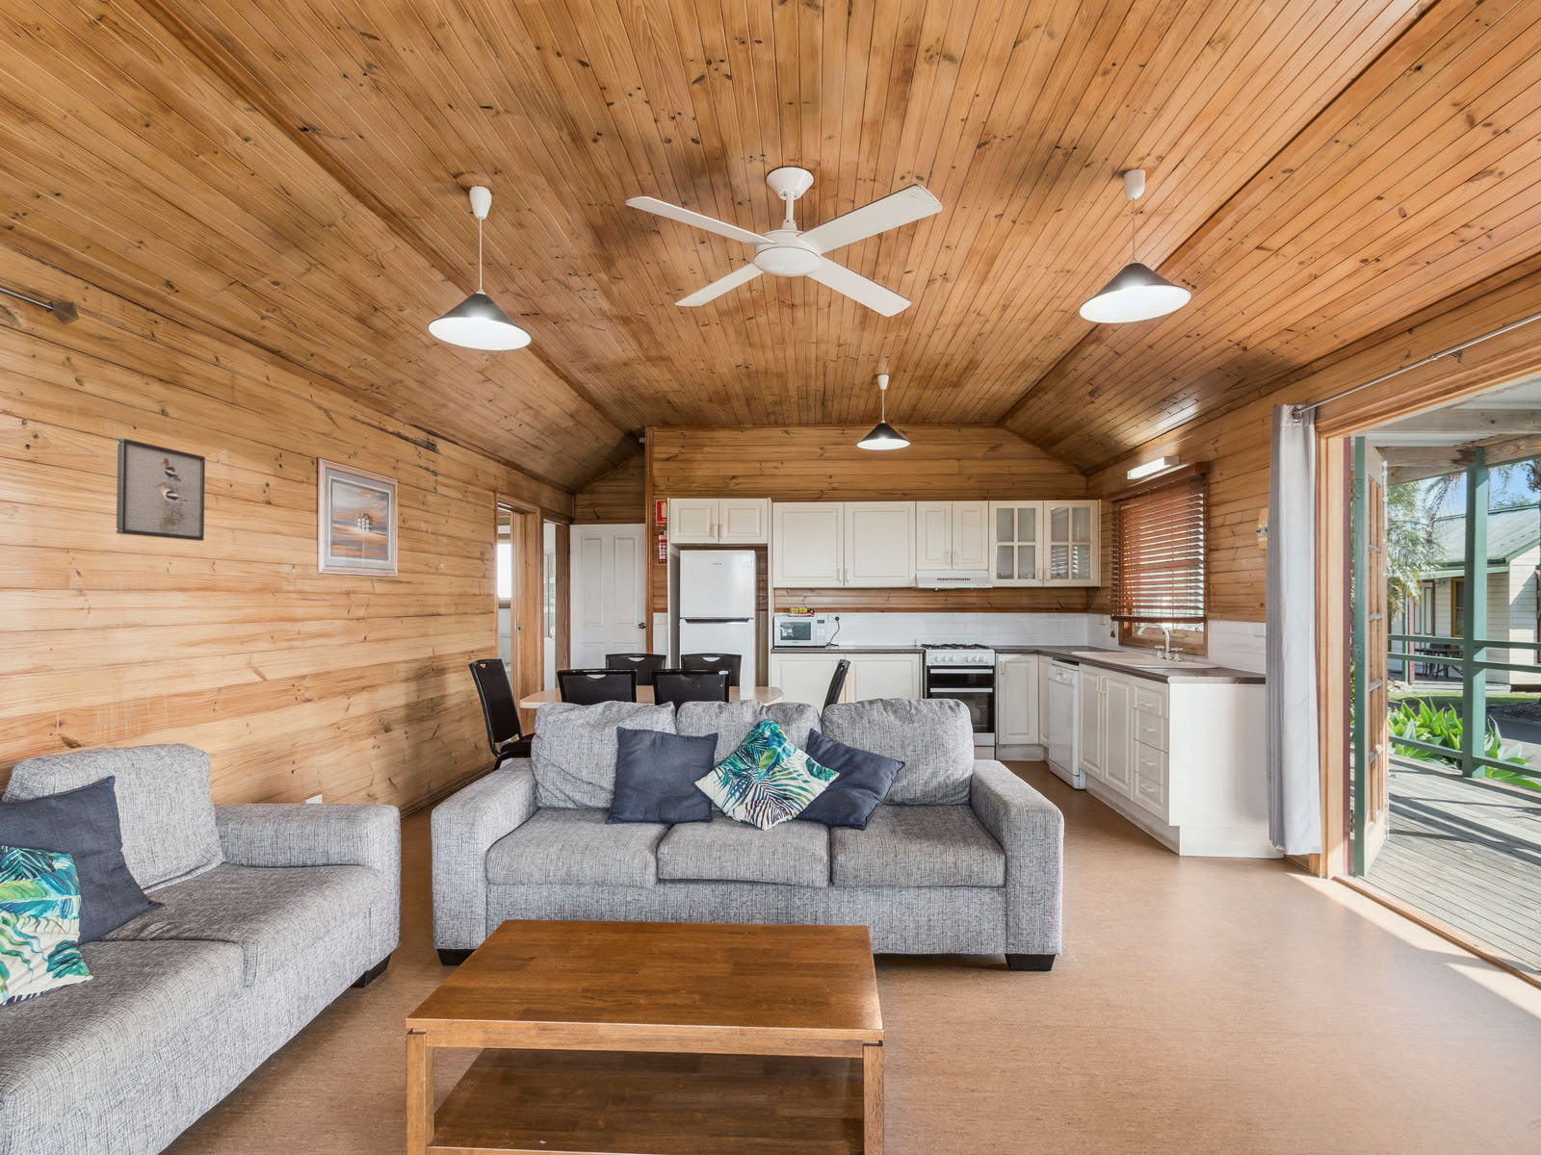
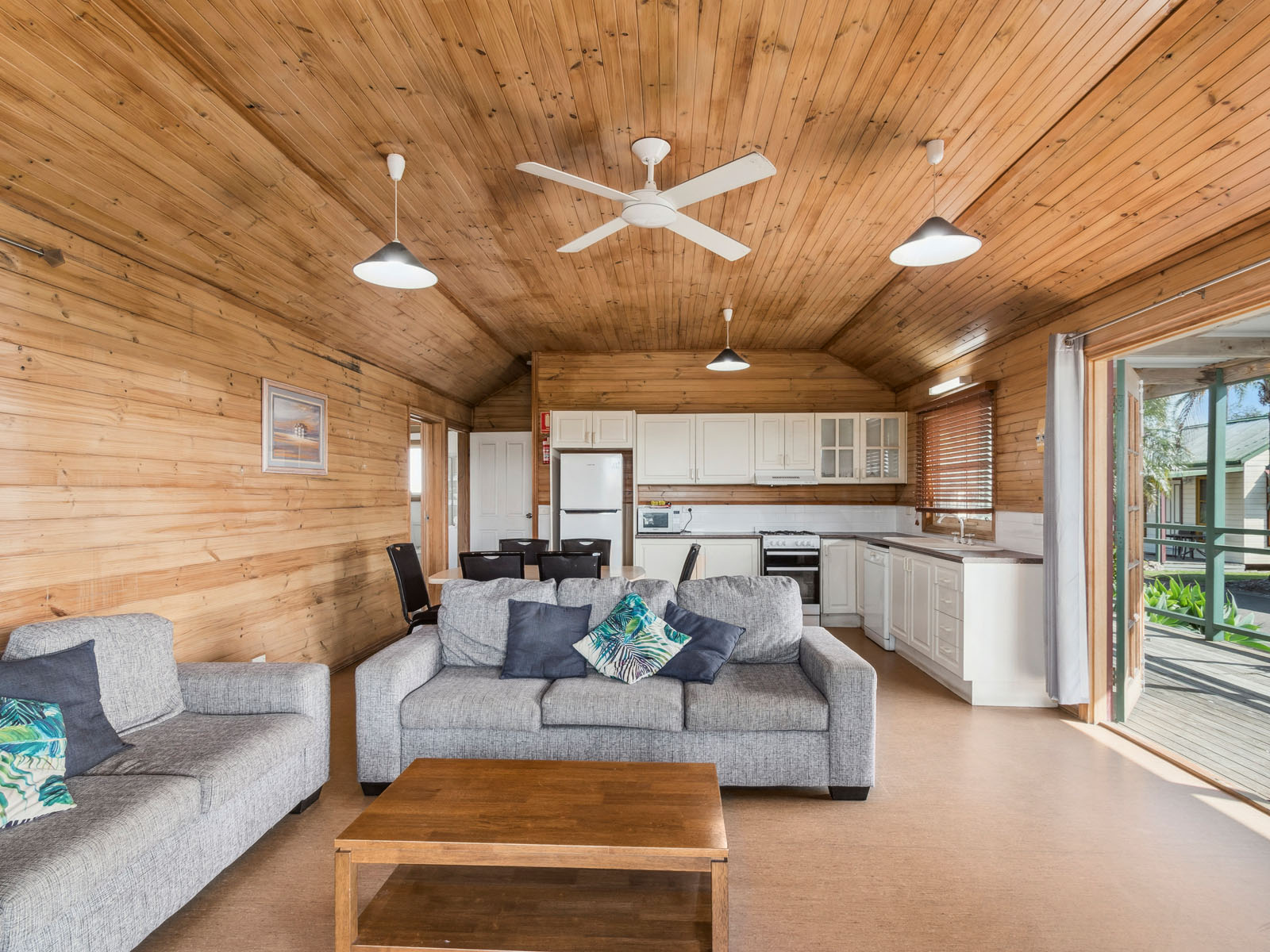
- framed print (163, 491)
